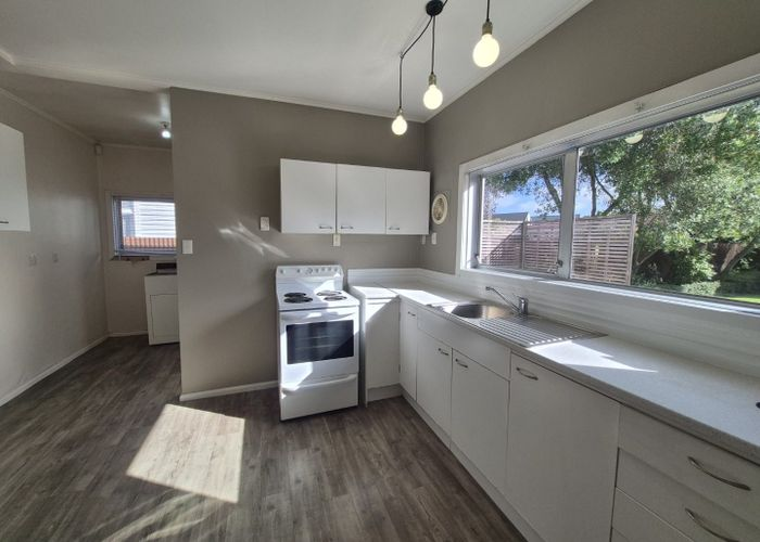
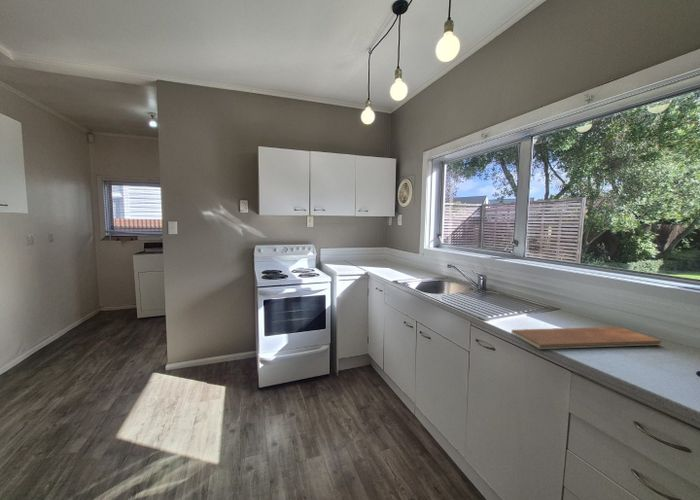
+ chopping board (582, 336)
